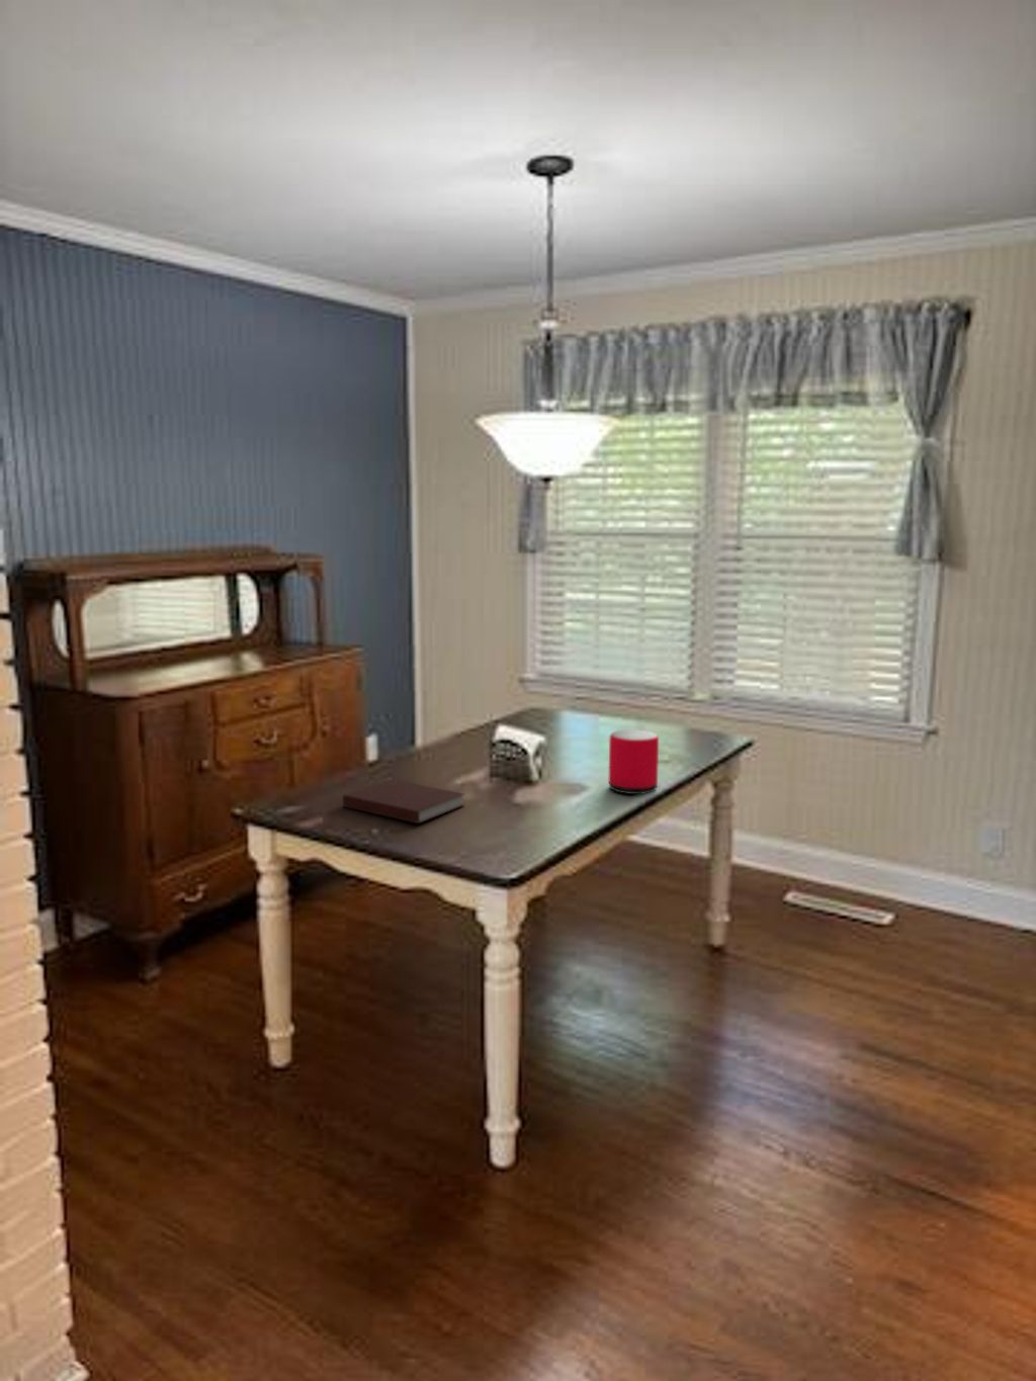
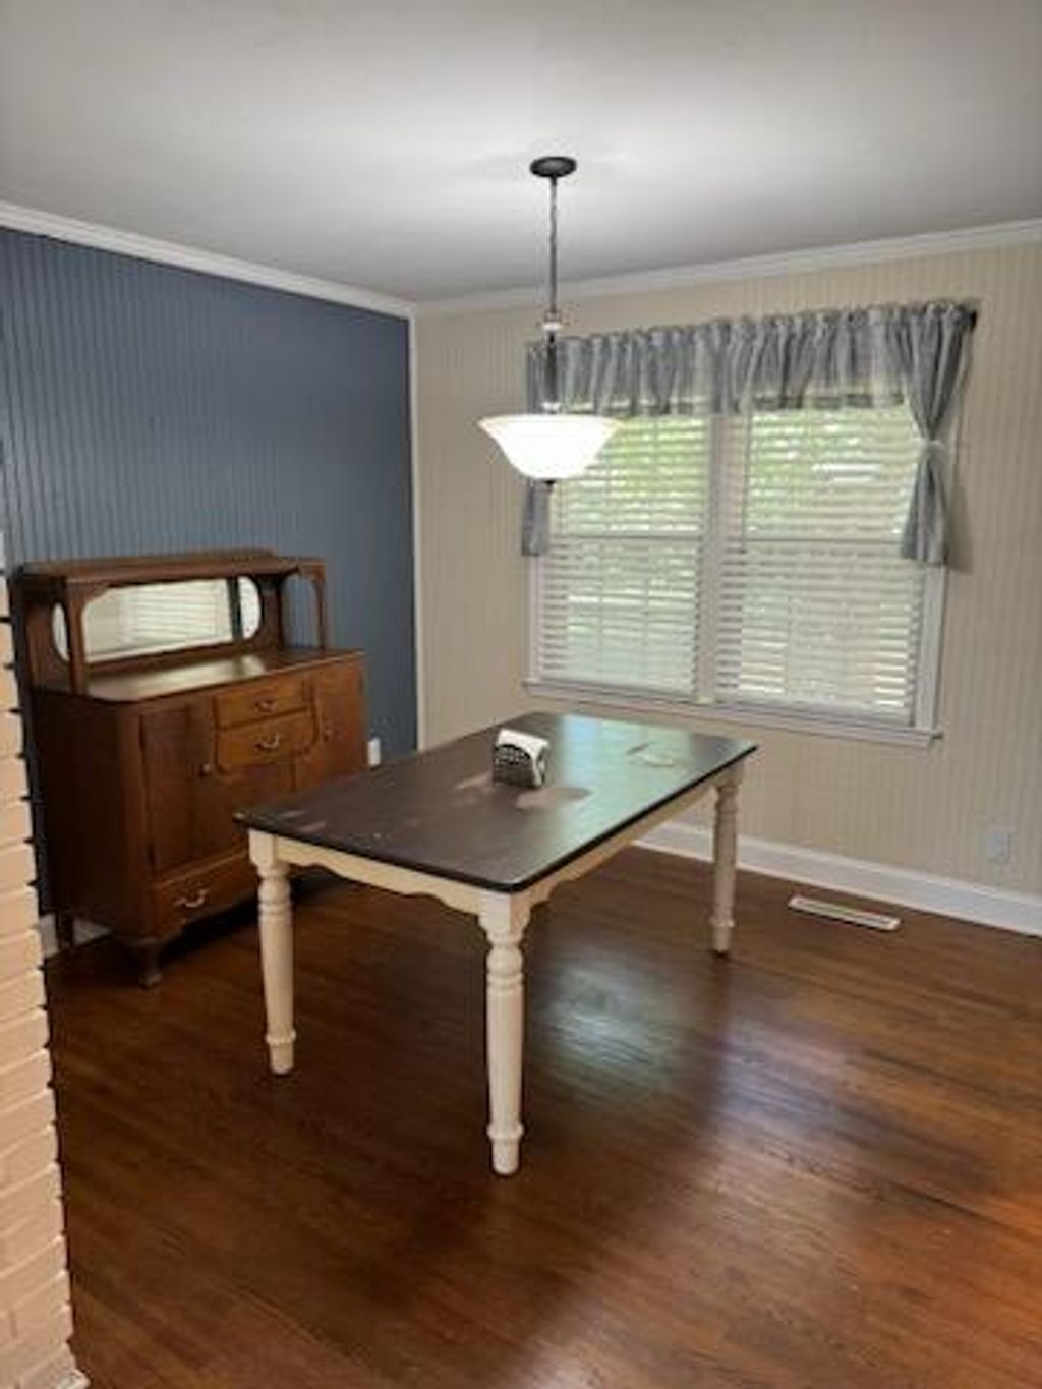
- notebook (404, 799)
- speaker (633, 761)
